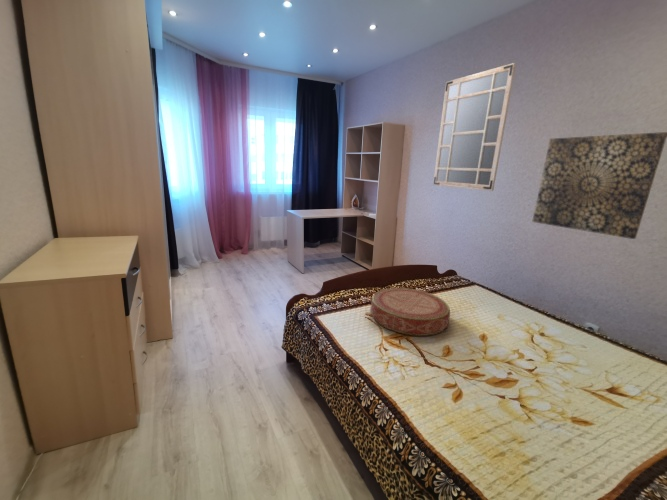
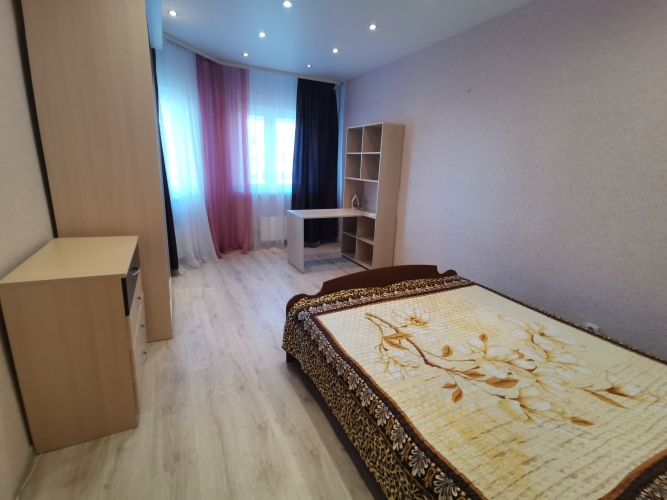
- mirror (468, 133)
- cushion (409, 309)
- wall art (589, 184)
